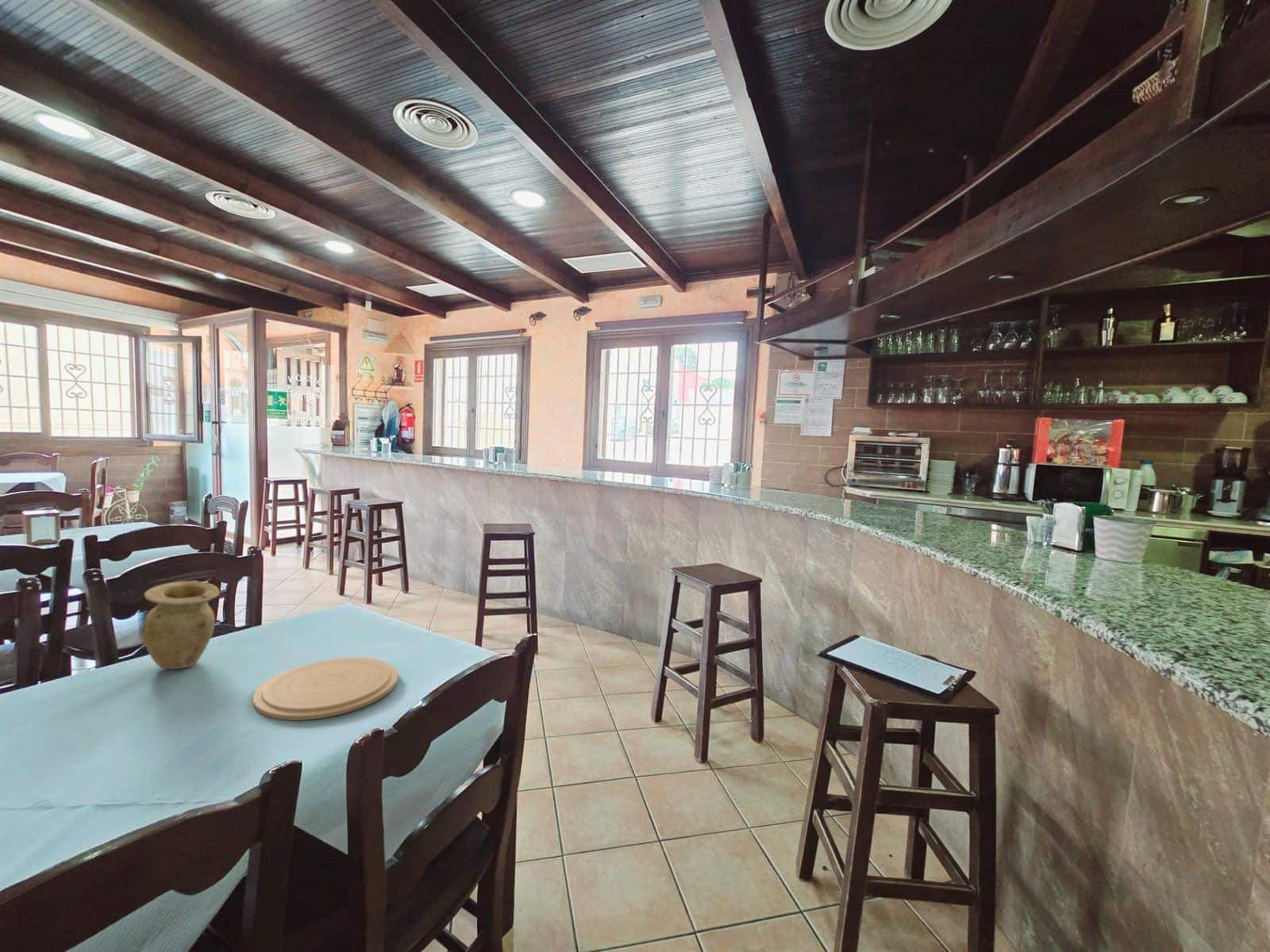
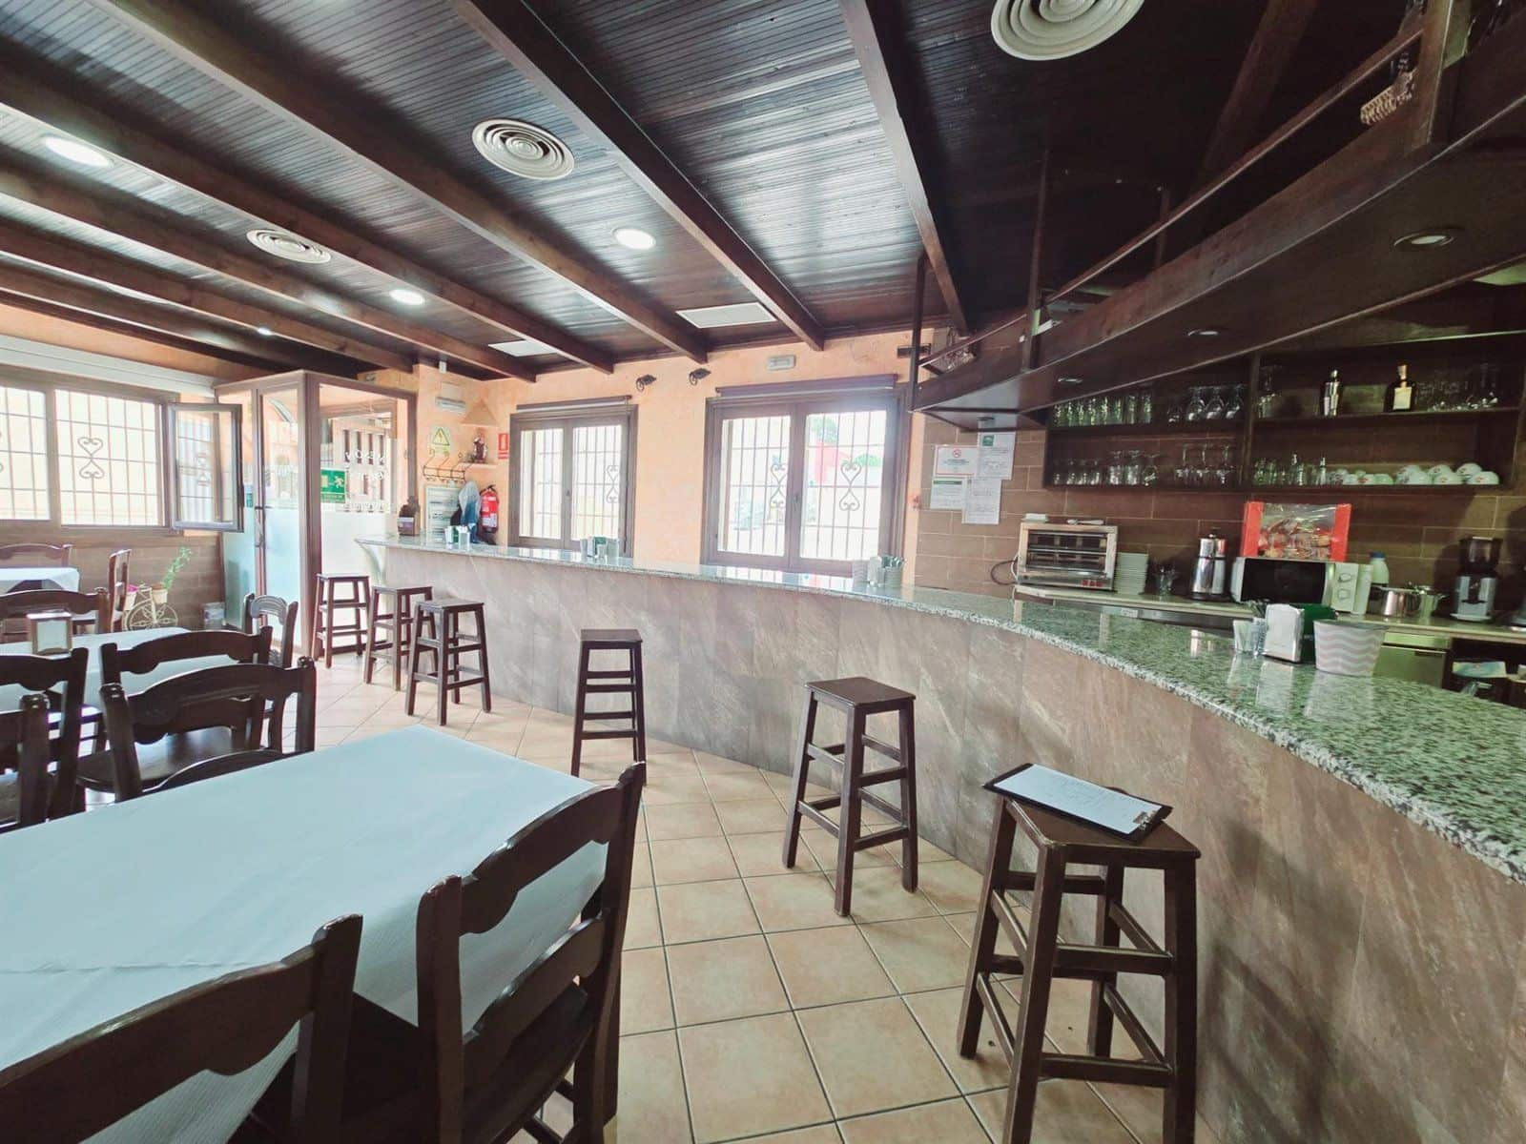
- vase (183, 626)
- plate (329, 684)
